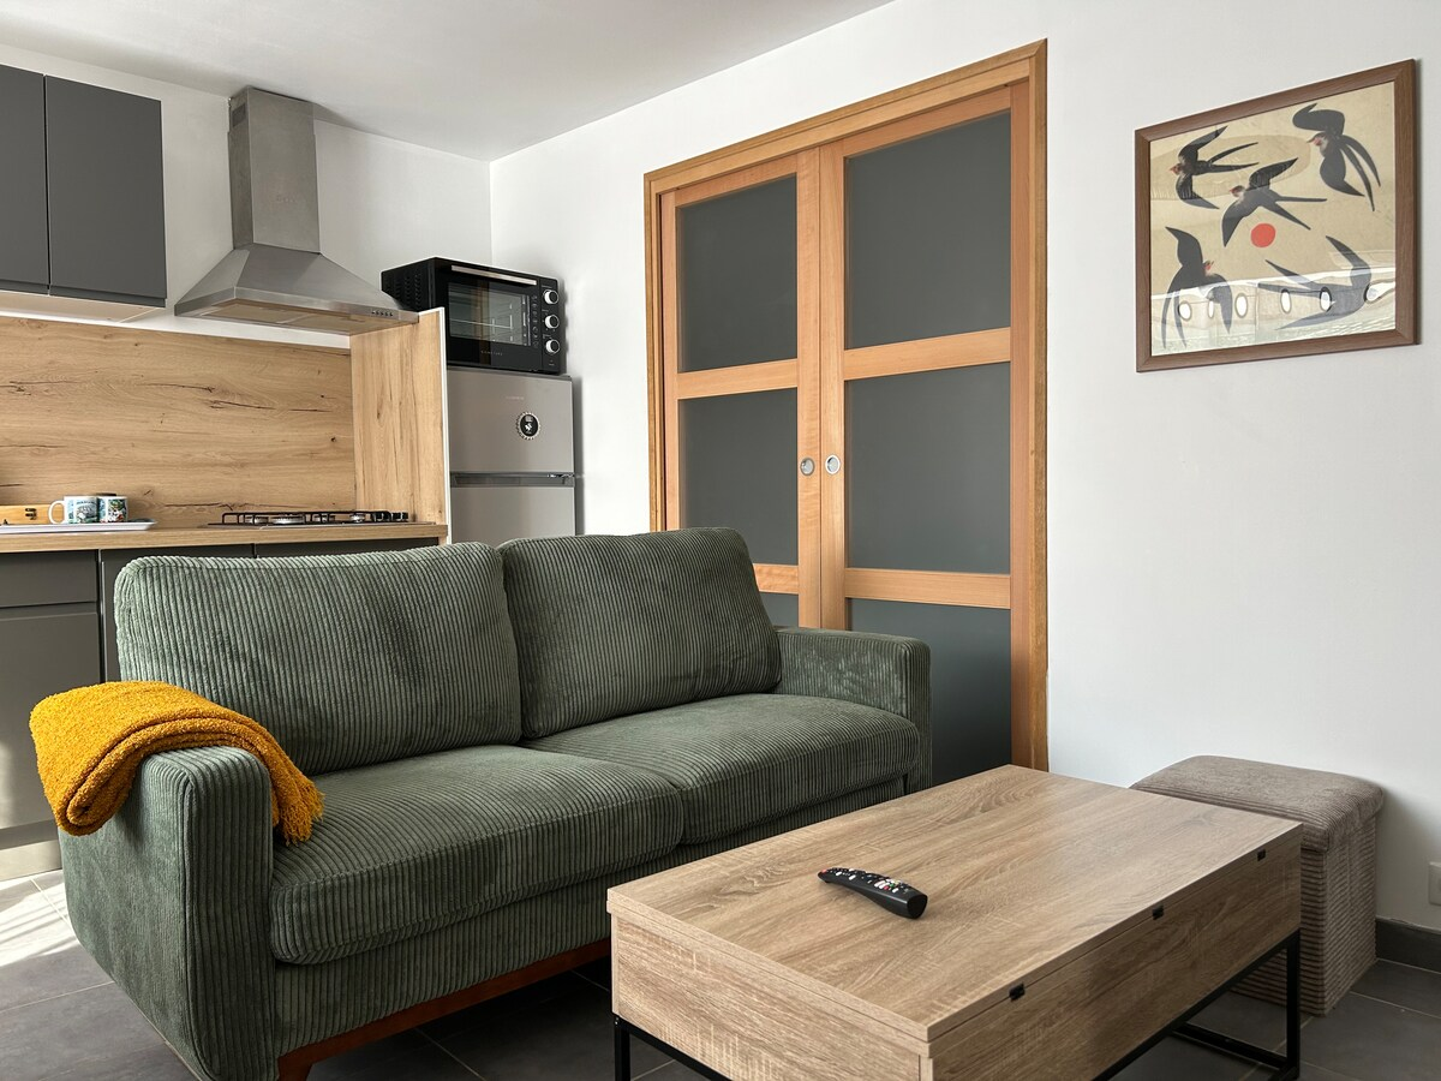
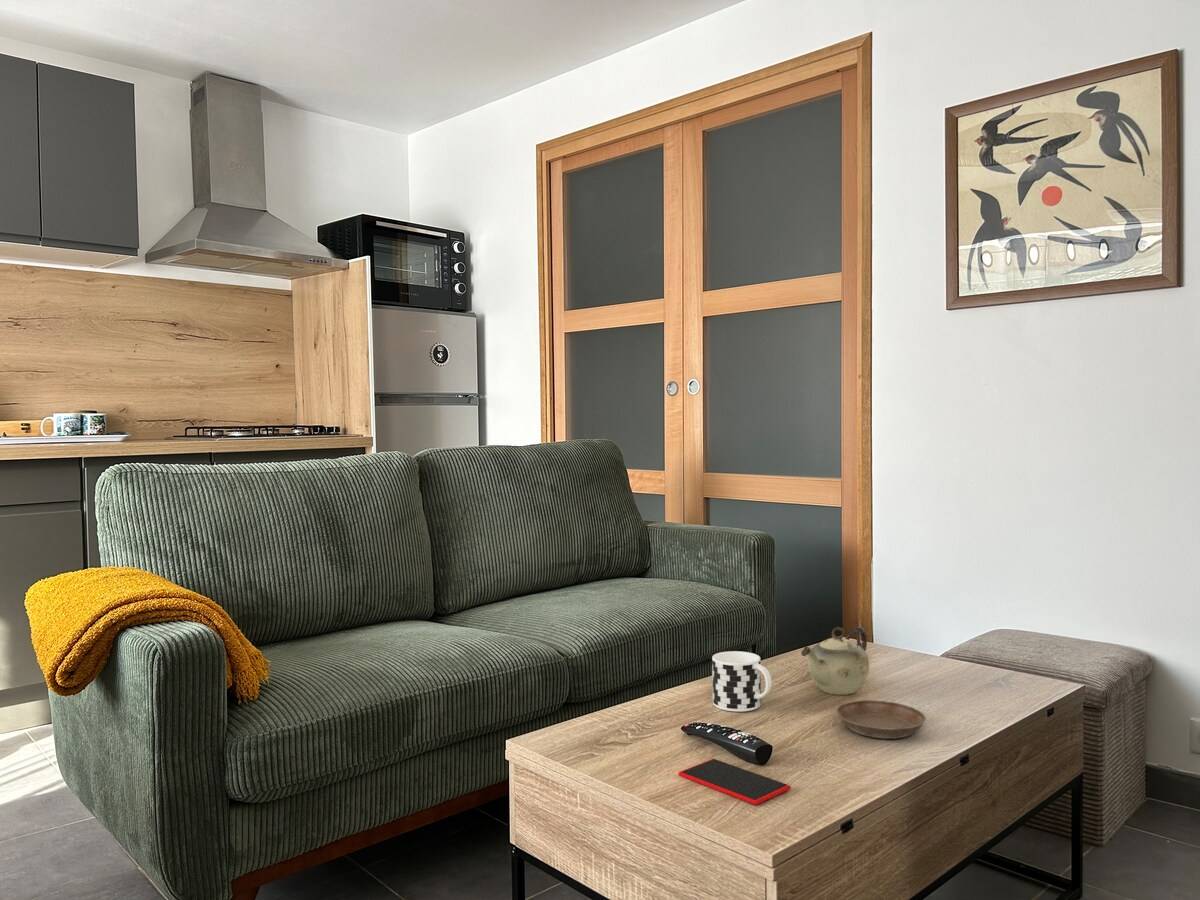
+ teapot (835, 659)
+ cup (743, 682)
+ saucer (880, 720)
+ smartphone (733, 780)
